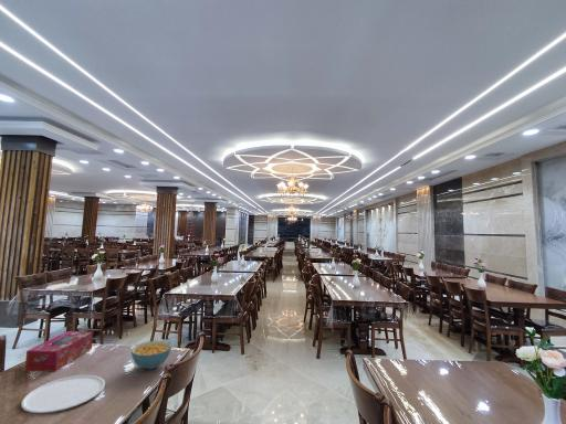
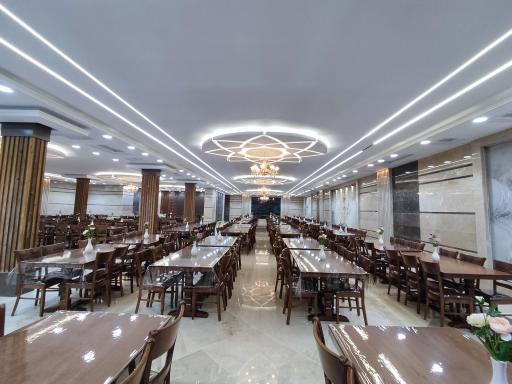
- cereal bowl (151, 357)
- plate (65, 392)
- tissue box (62, 349)
